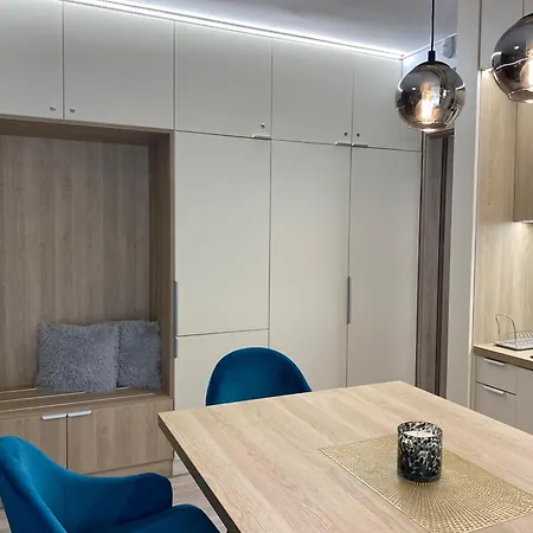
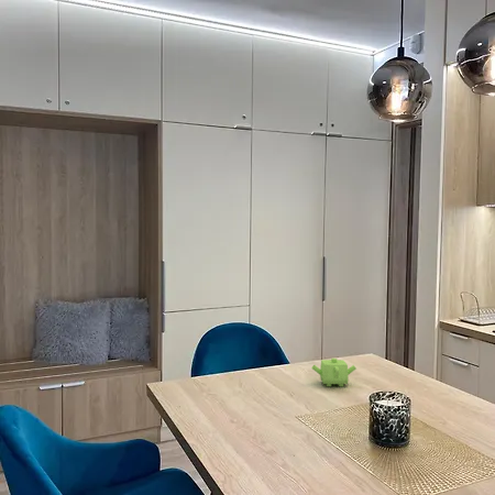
+ teapot (333, 371)
